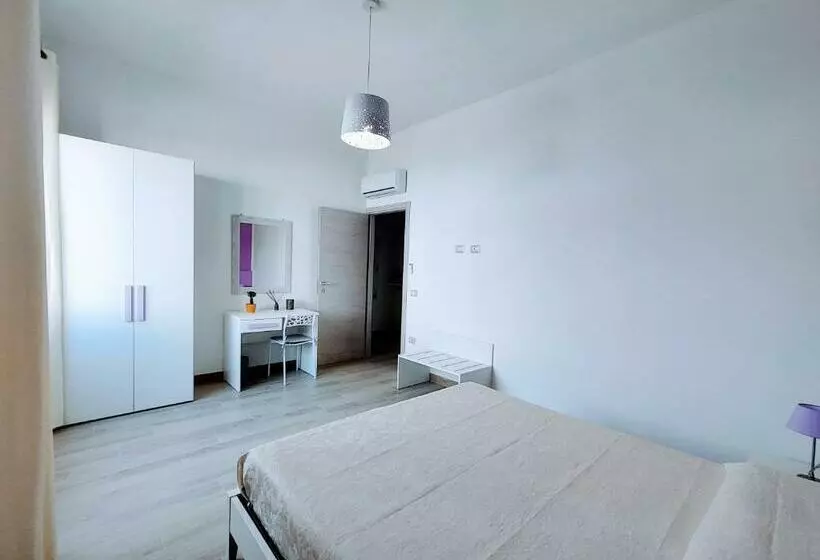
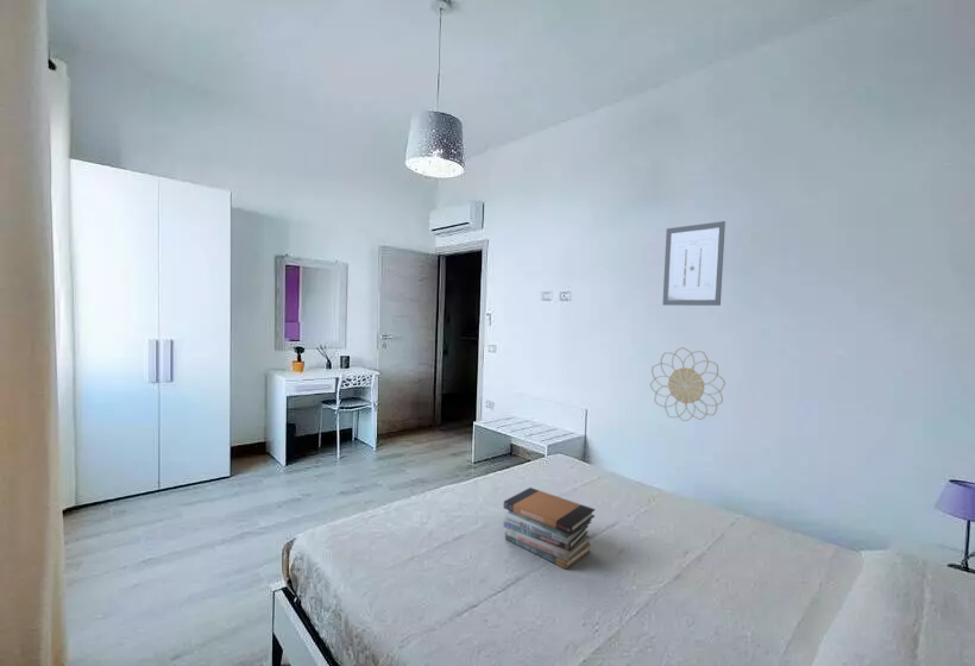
+ wall art (692, 265)
+ book stack (547, 524)
+ decorative wall piece (685, 384)
